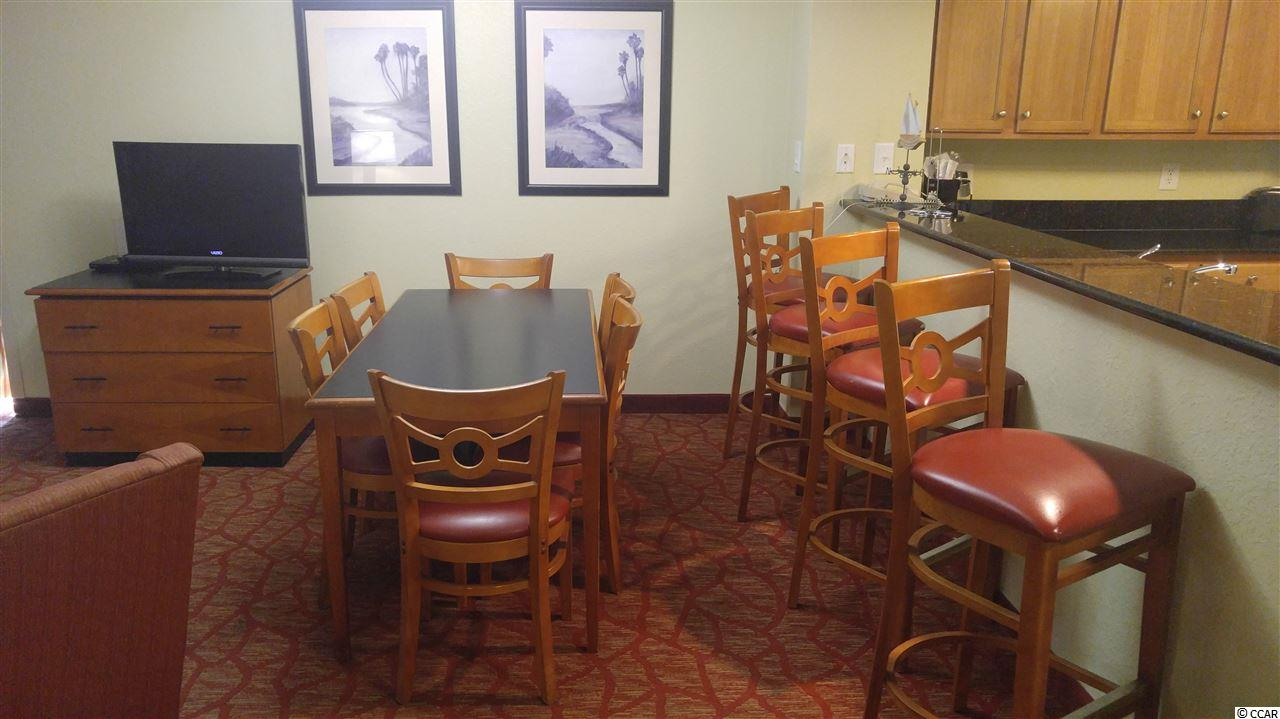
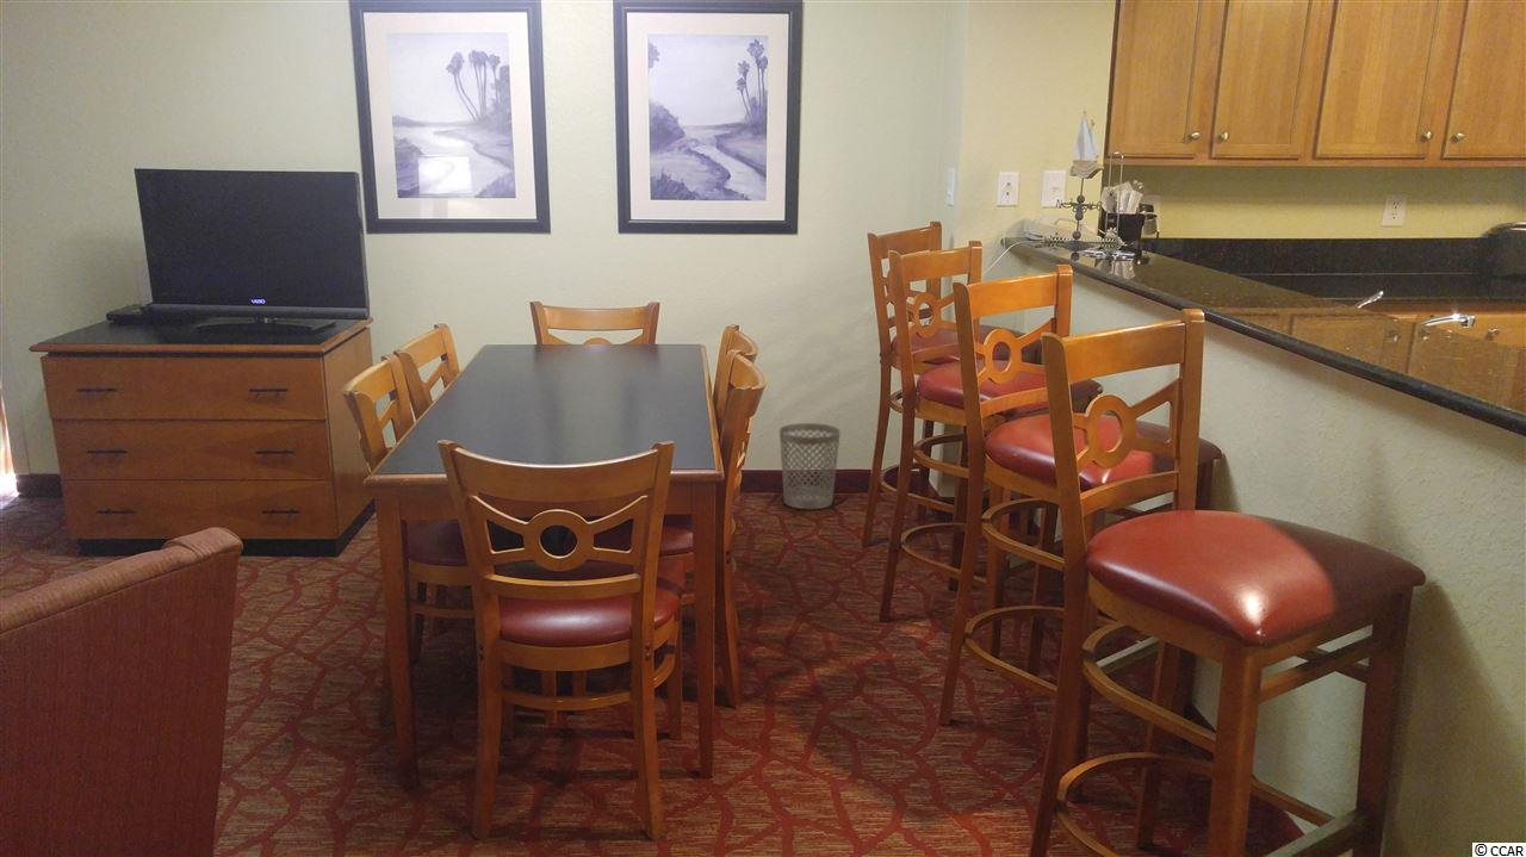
+ wastebasket (809, 466)
